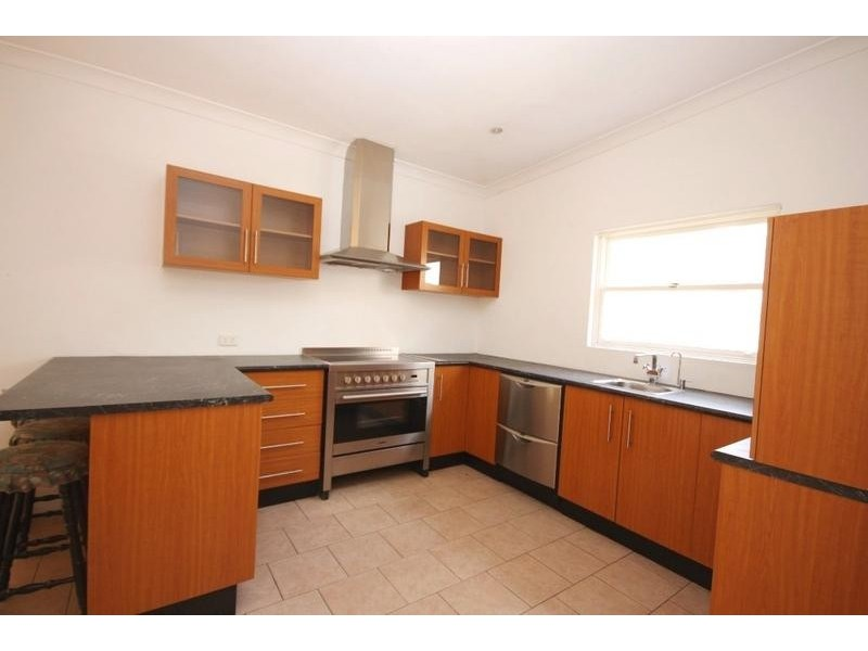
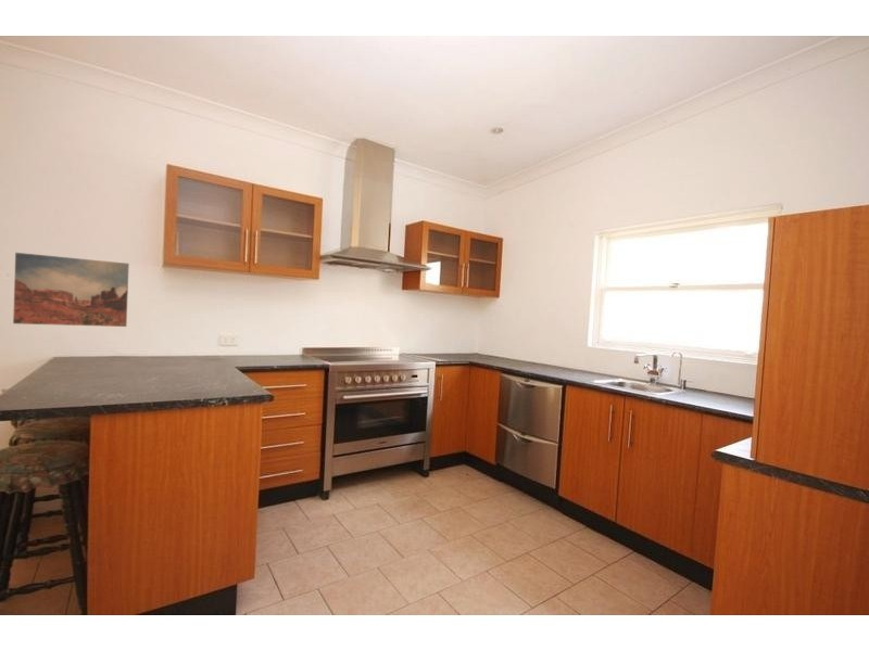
+ wall art (74, 292)
